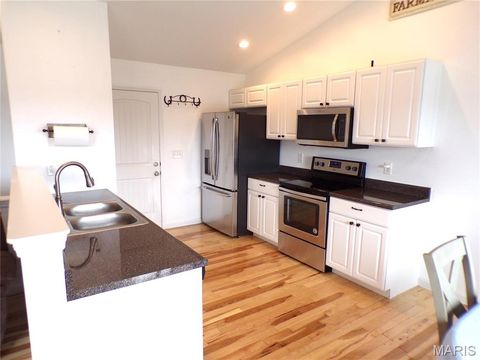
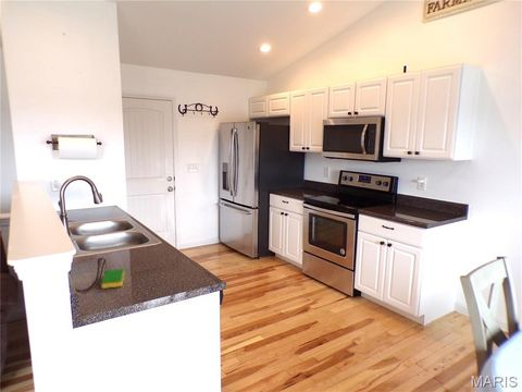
+ dish sponge (113, 278)
